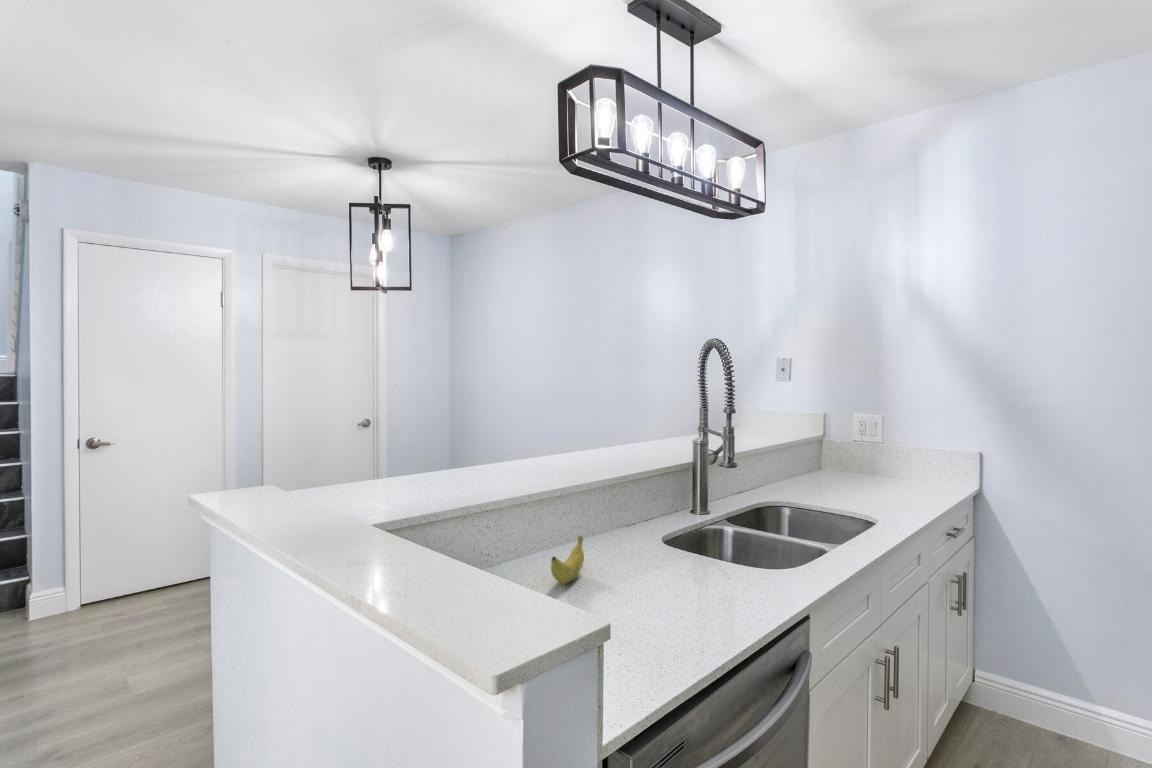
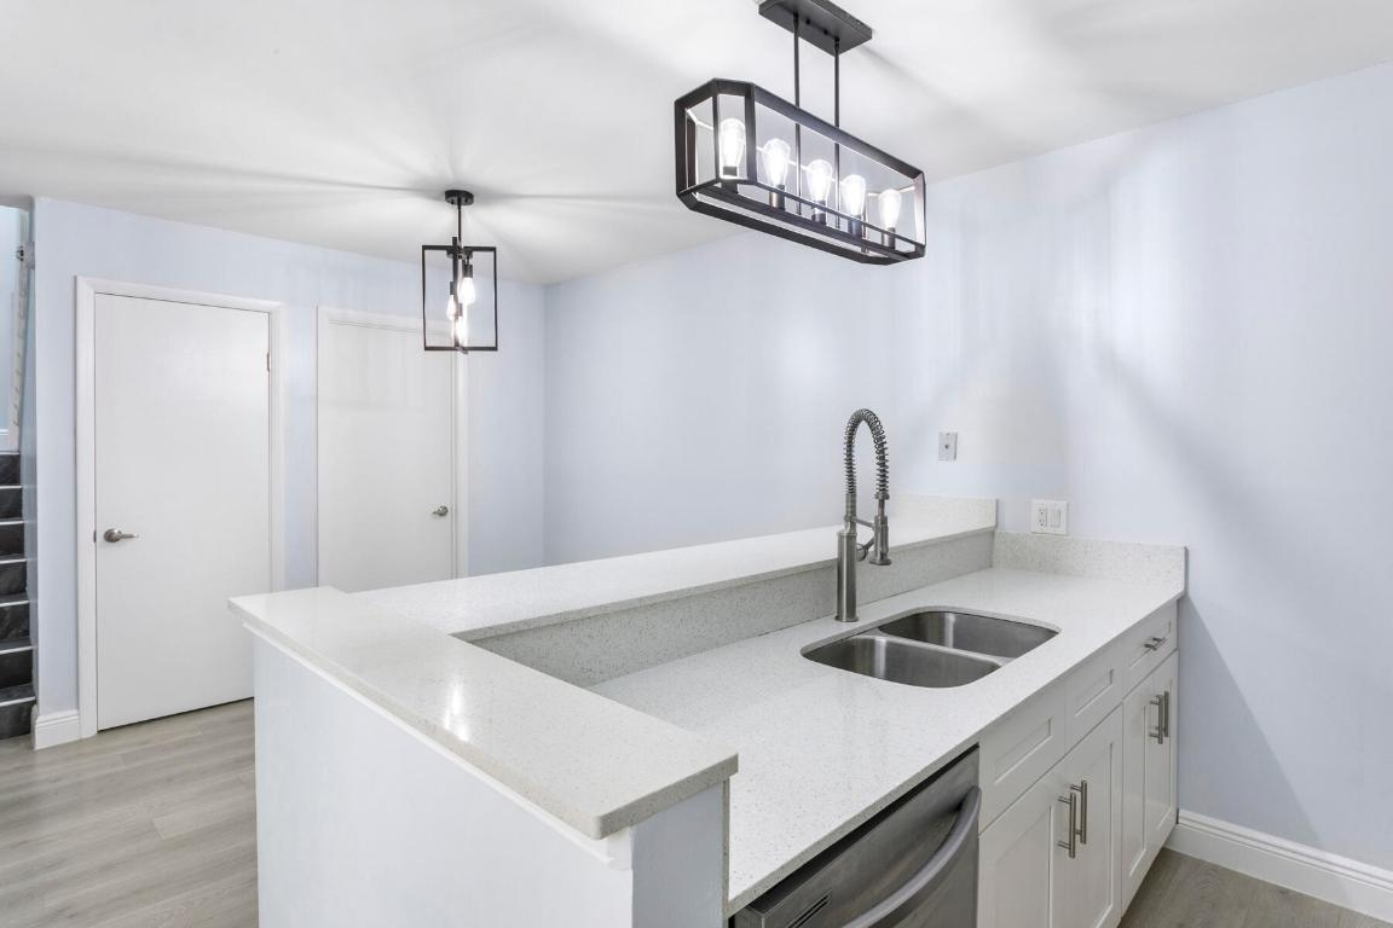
- banana (568, 562)
